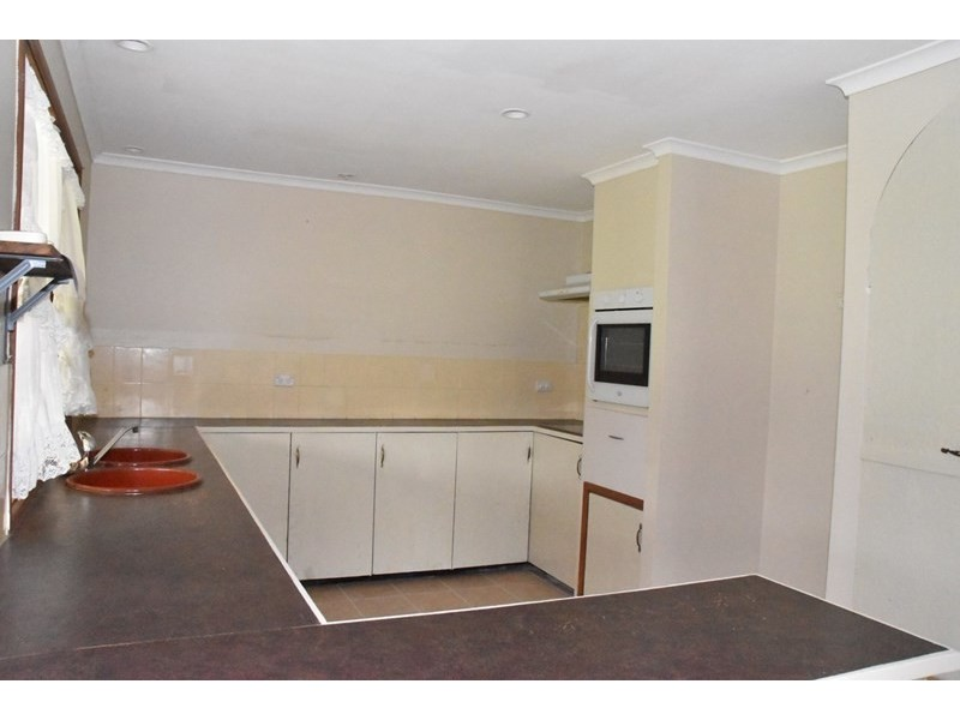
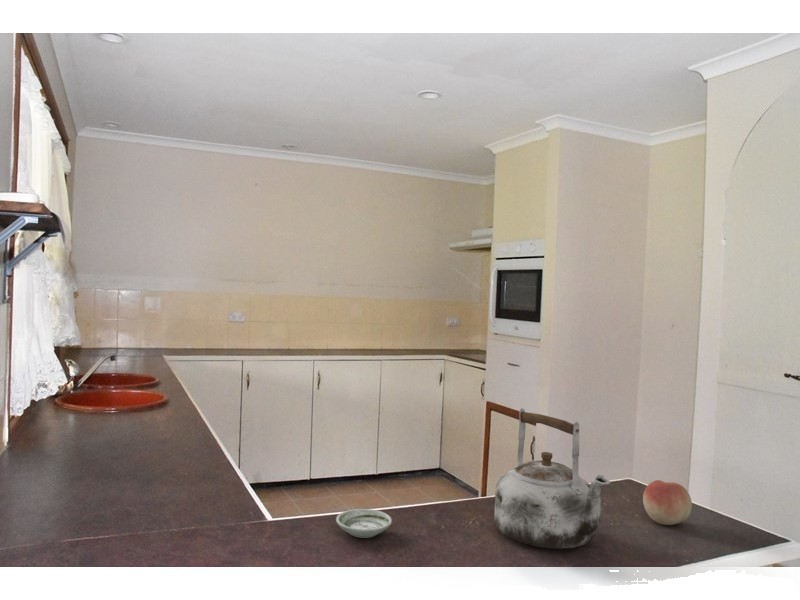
+ saucer (363, 525)
+ fruit (666, 502)
+ kettle (555, 478)
